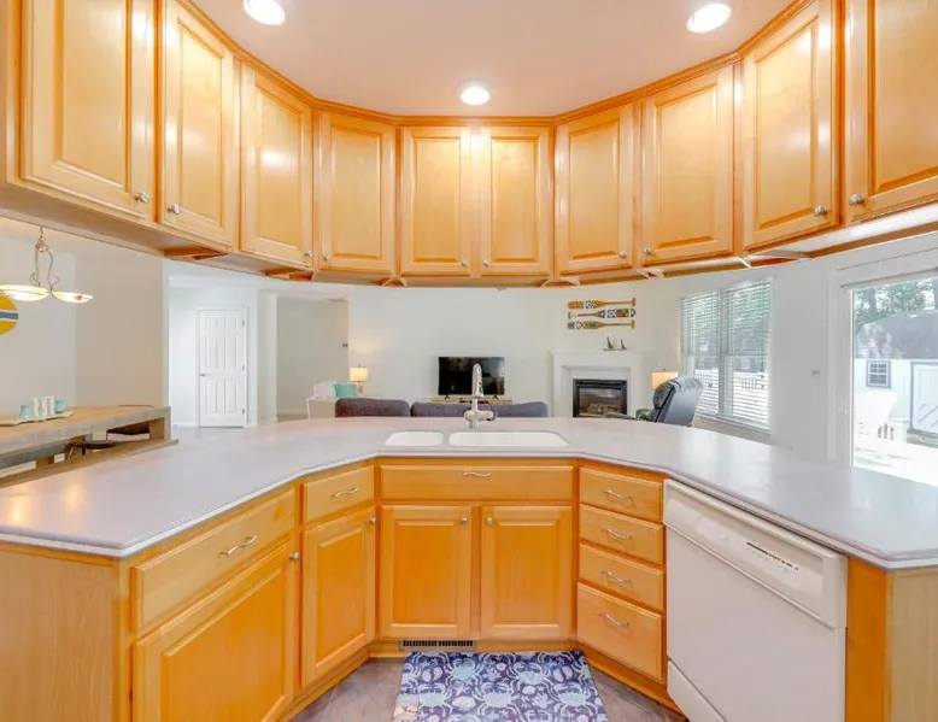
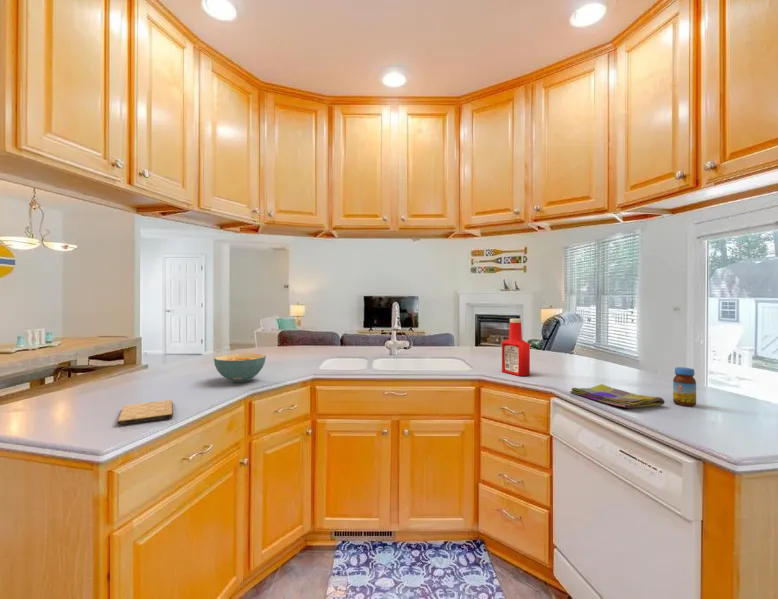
+ soap bottle (515, 345)
+ cutting board (147, 411)
+ jar (684, 385)
+ dish towel (615, 395)
+ cereal bowl (240, 368)
